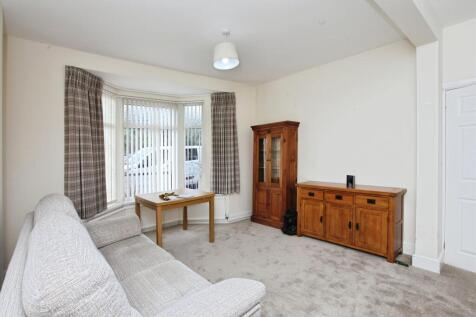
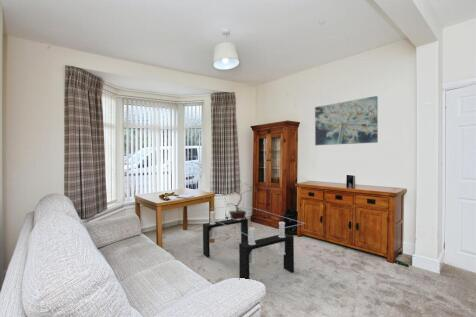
+ potted plant (241, 198)
+ wall art (343, 123)
+ coffee table (244, 239)
